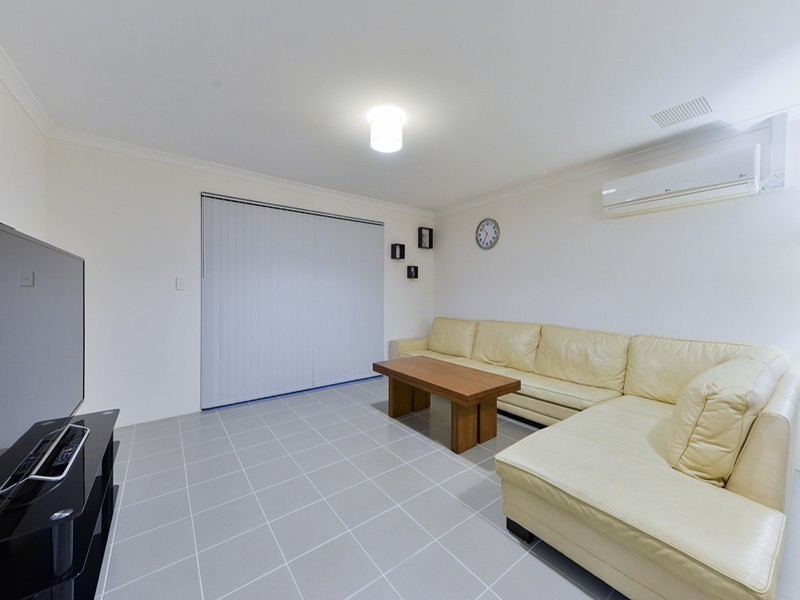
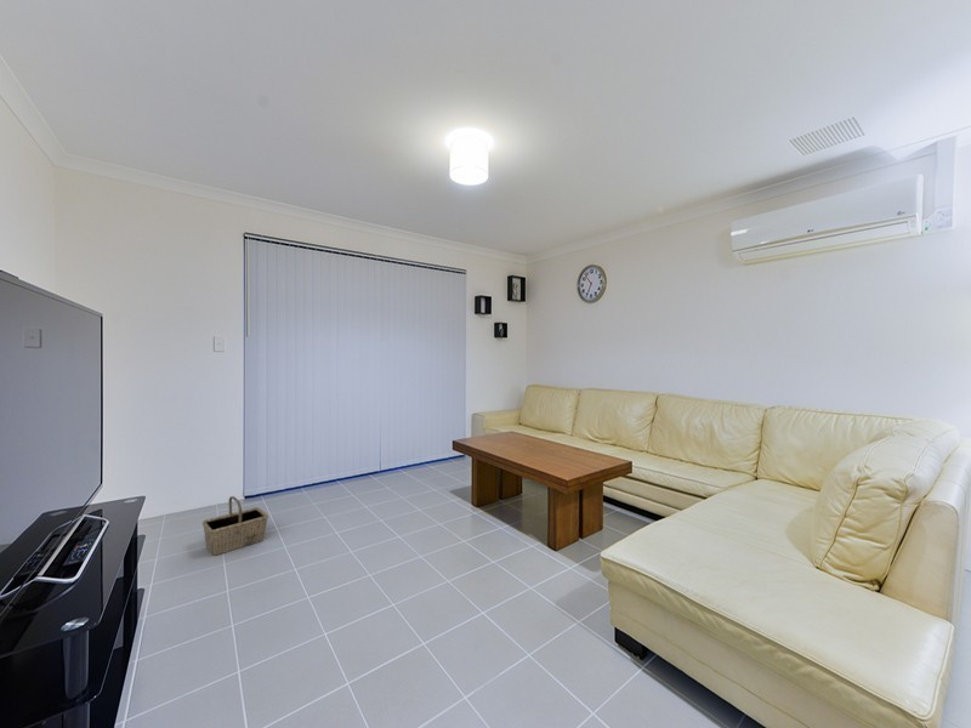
+ basket (235, 521)
